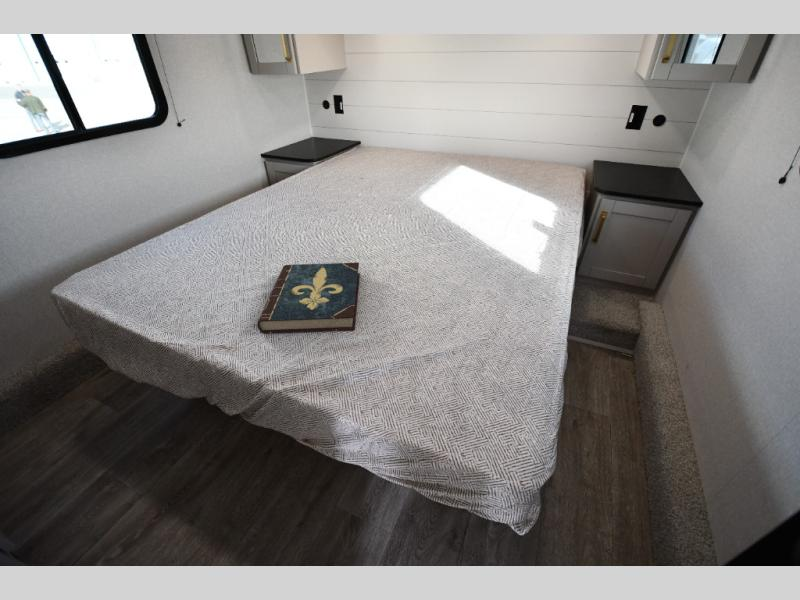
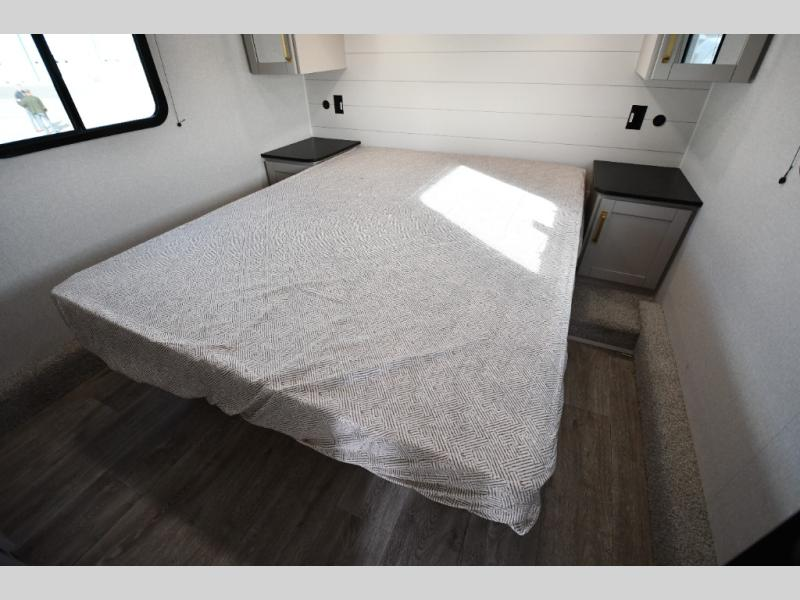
- book (314, 294)
